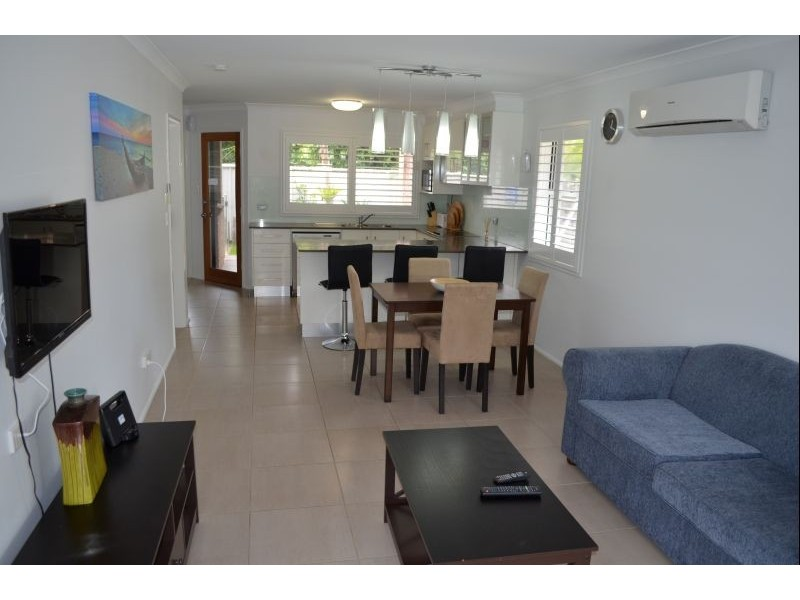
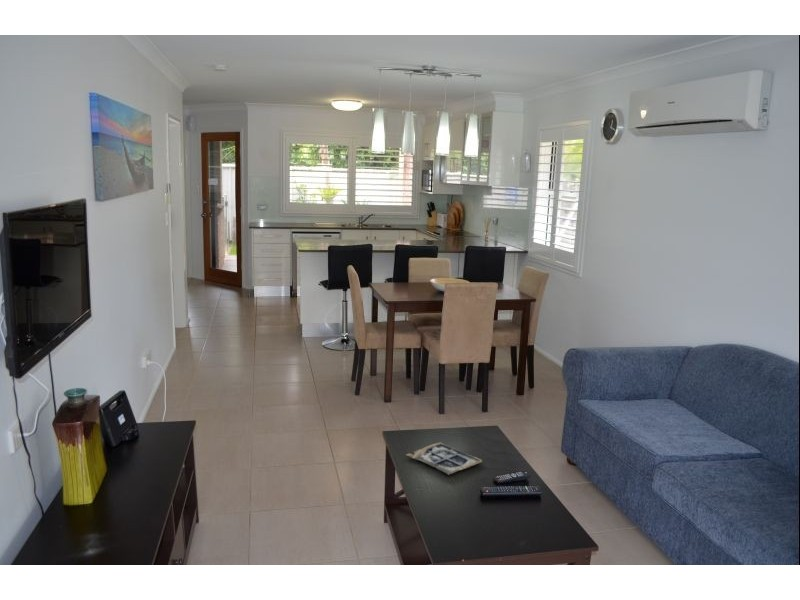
+ magazine (443, 457)
